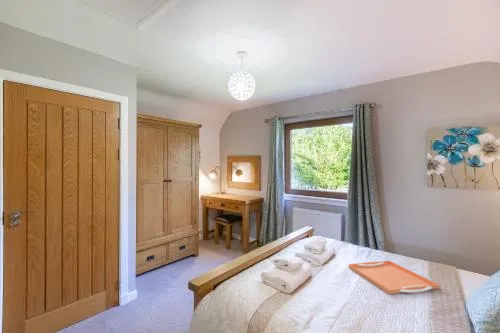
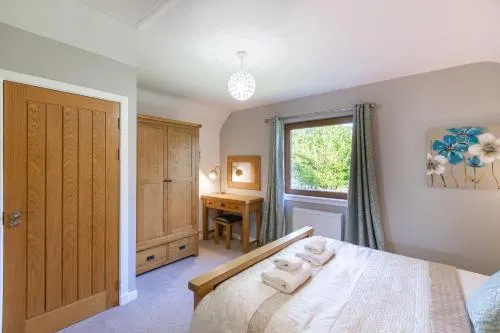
- serving tray (389, 275)
